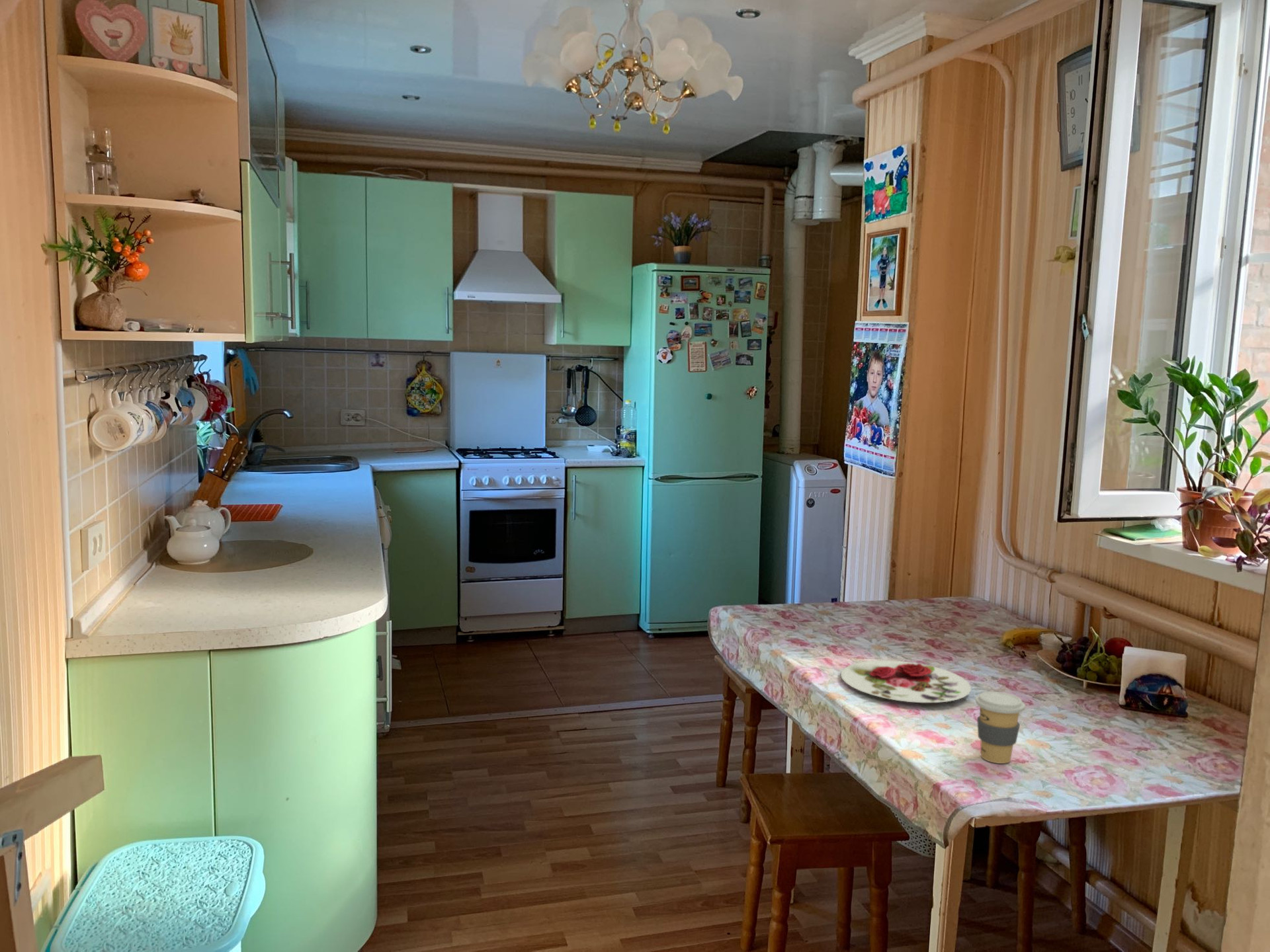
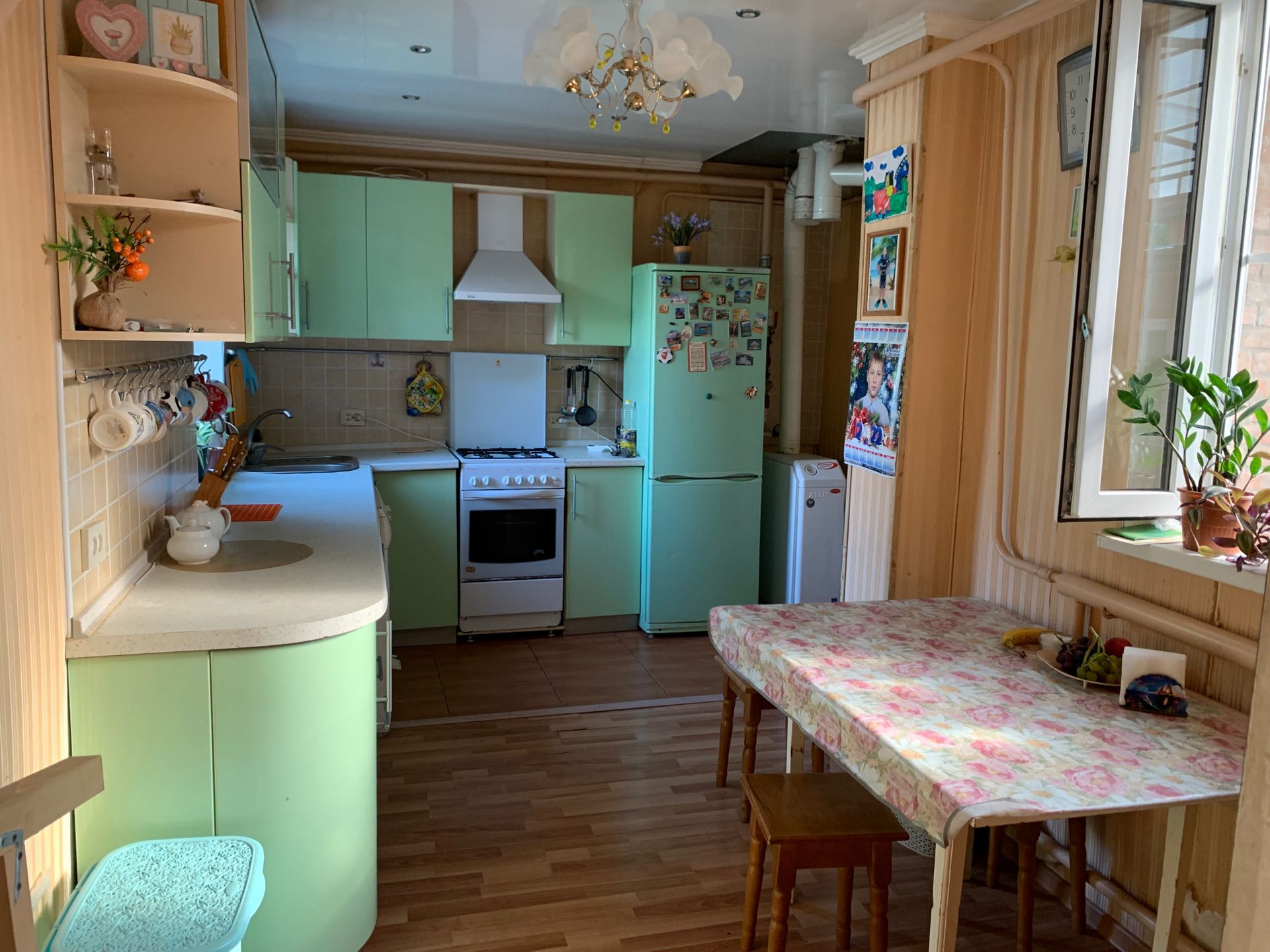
- plate (905, 679)
- coffee cup (998, 728)
